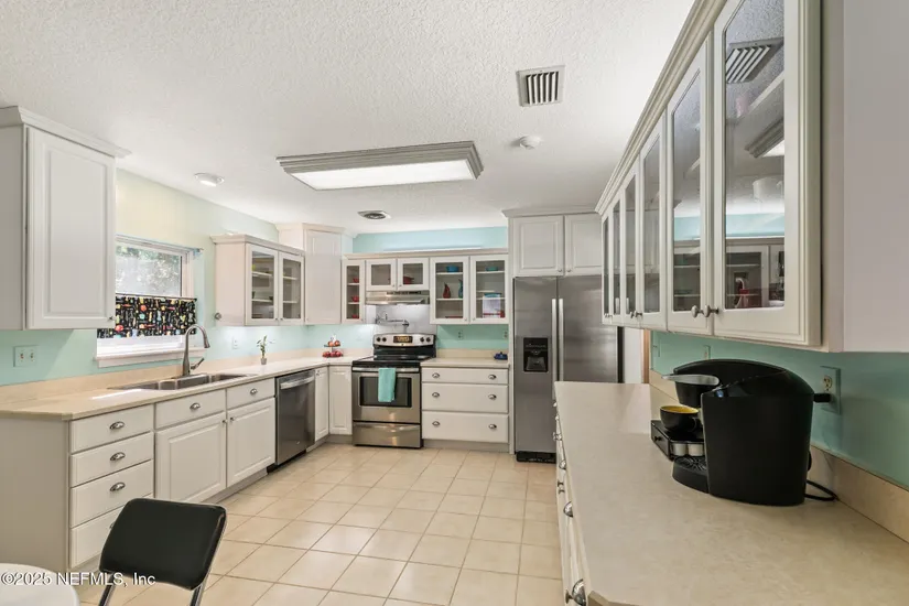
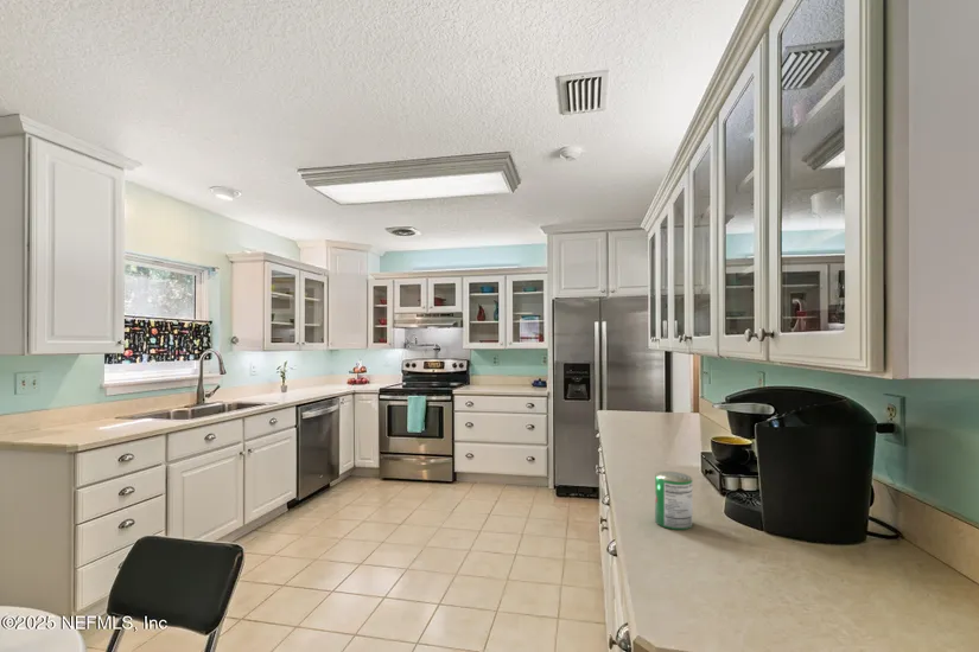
+ can (673, 499)
